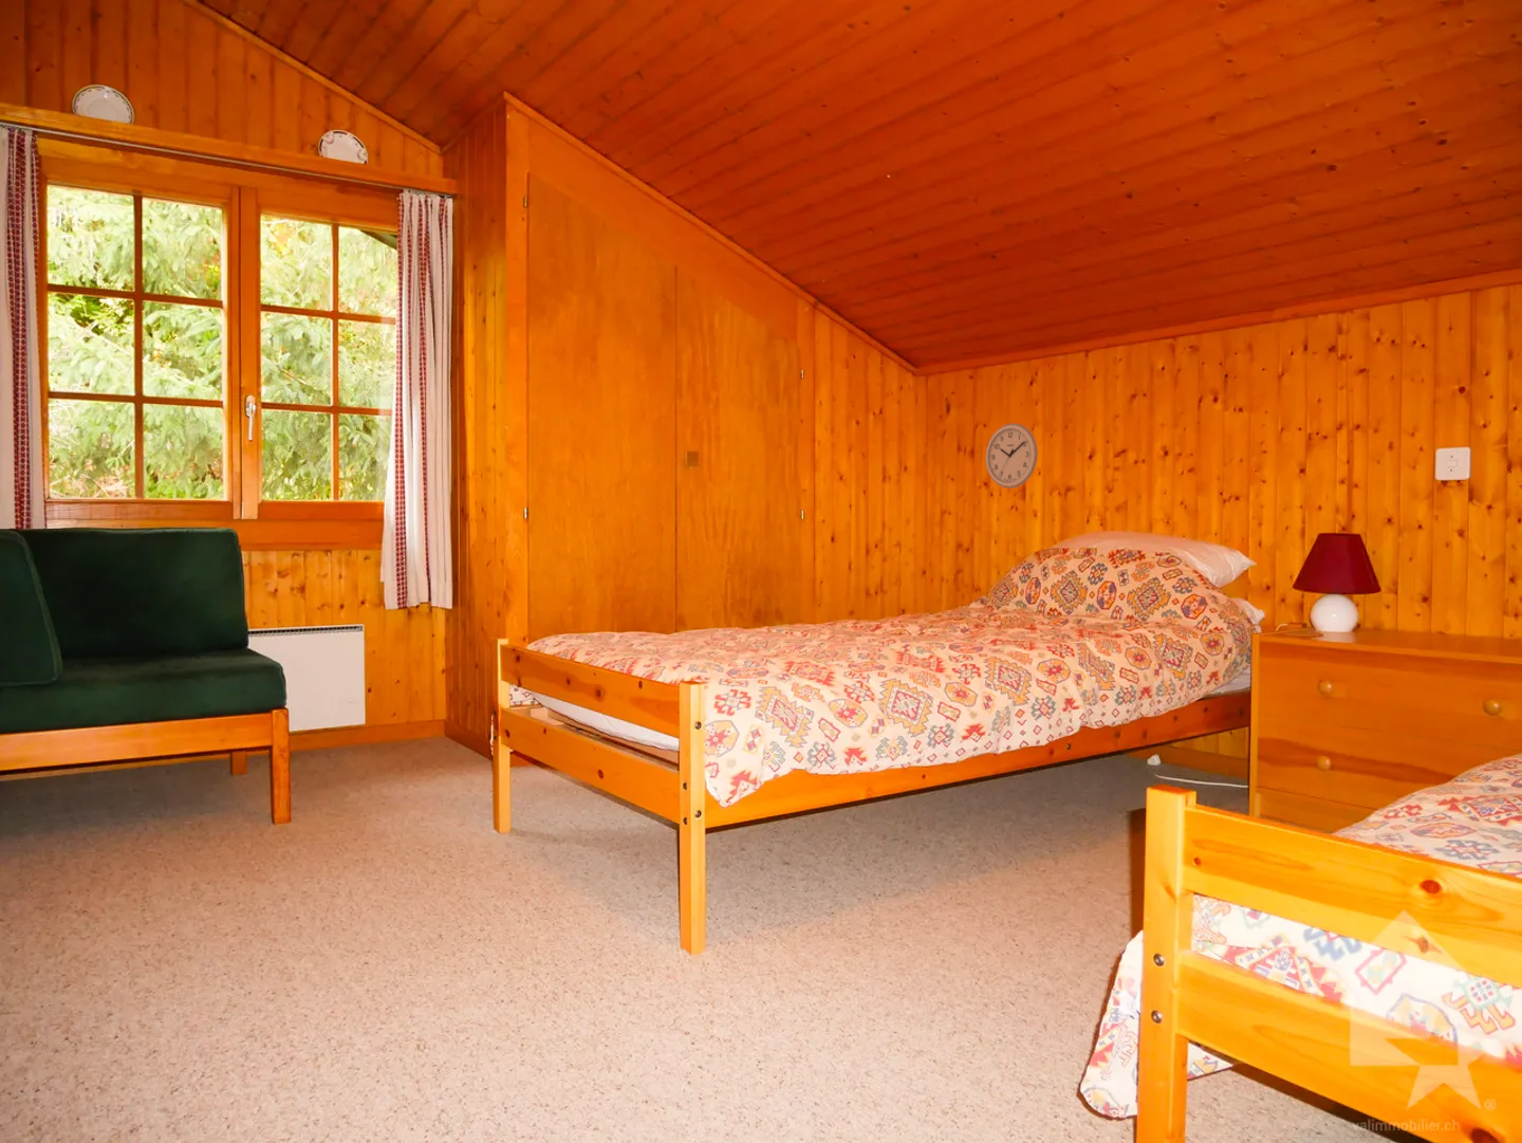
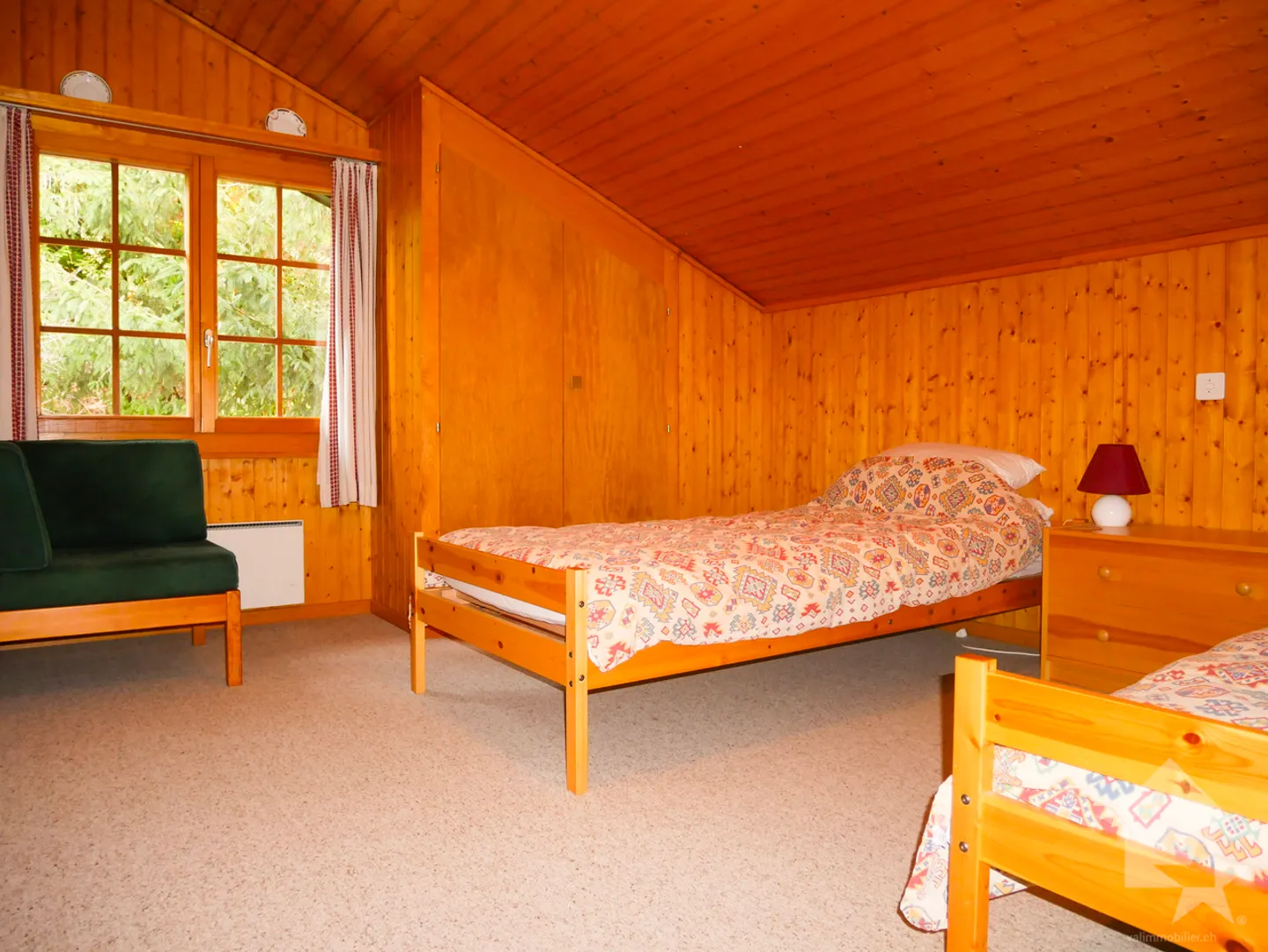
- wall clock (1009, 456)
